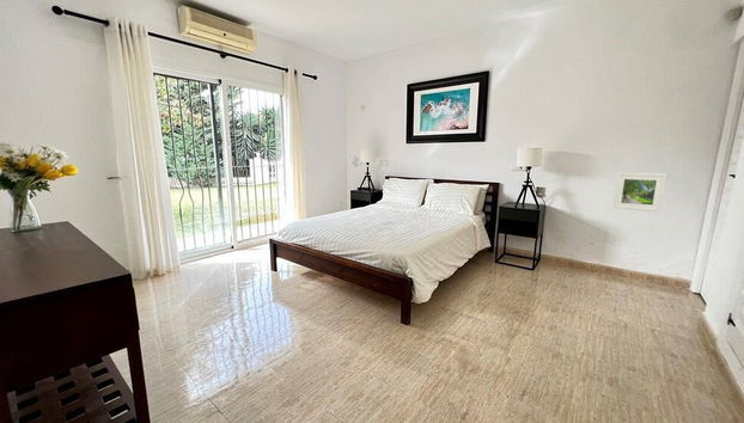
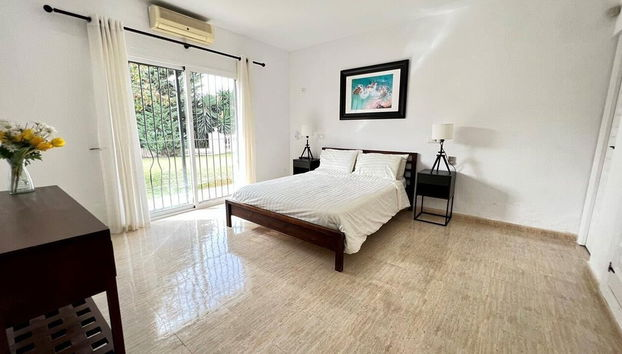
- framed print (638, 191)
